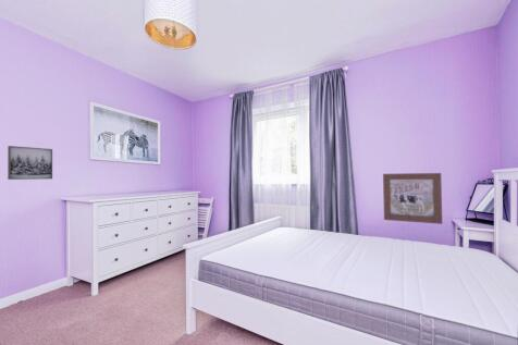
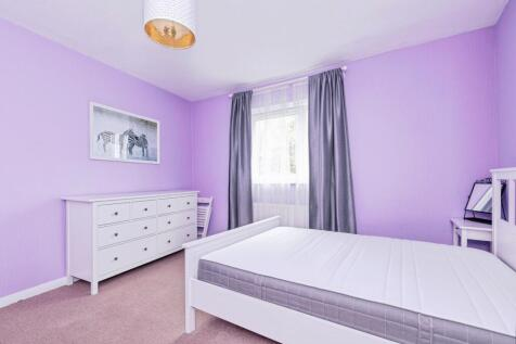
- wall art (410, 197)
- wall art (30, 163)
